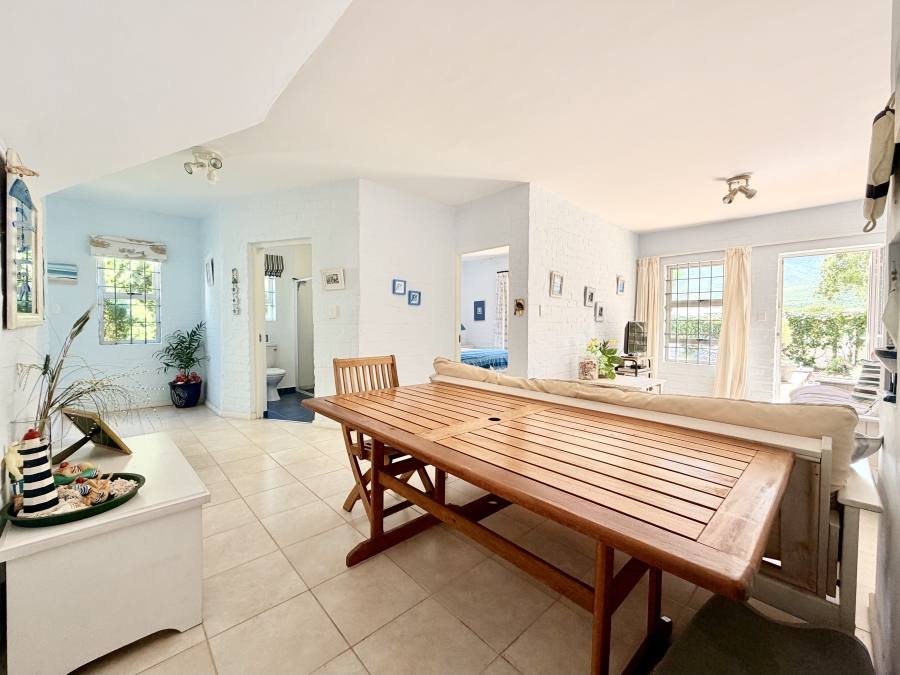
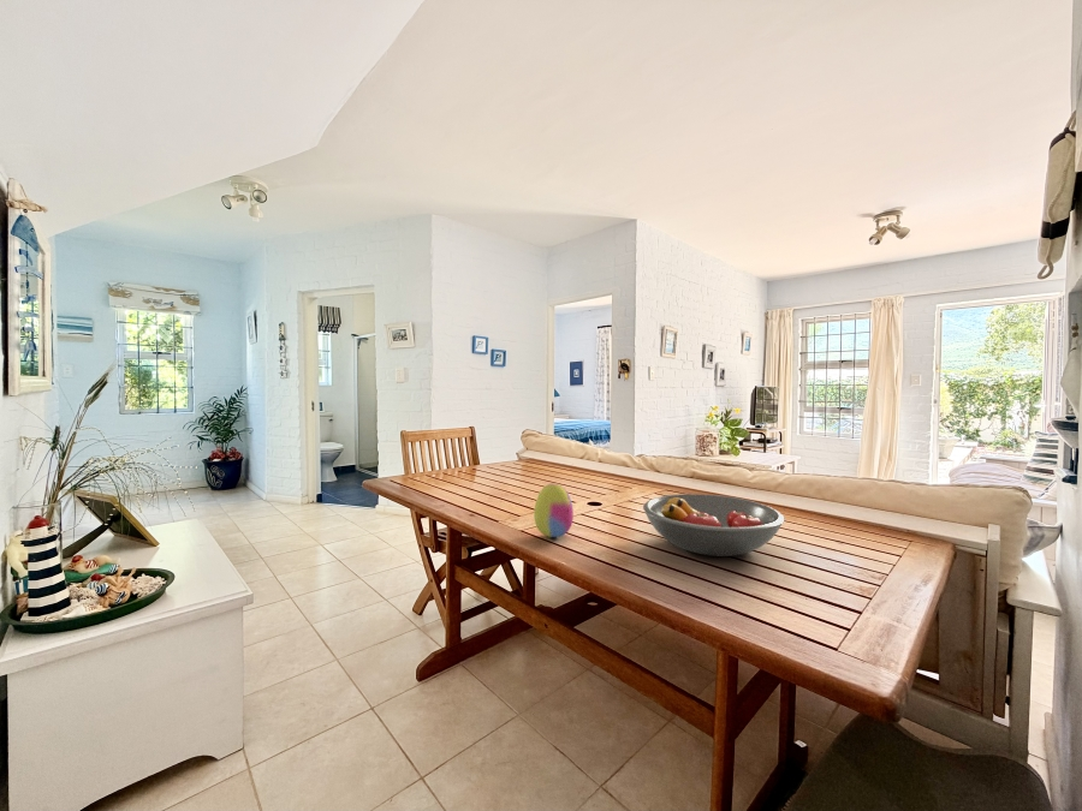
+ decorative egg (553, 509)
+ fruit bowl (709, 523)
